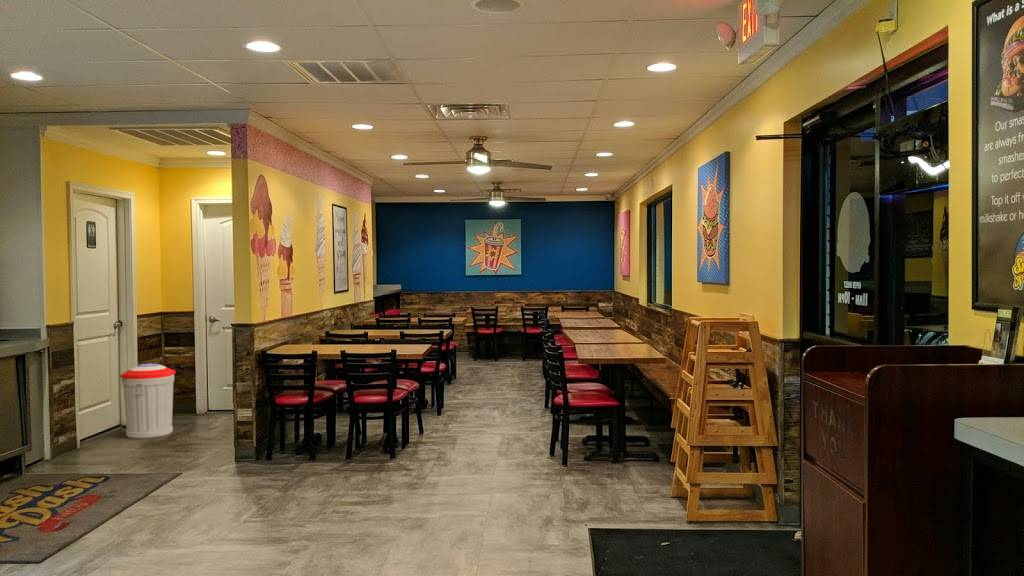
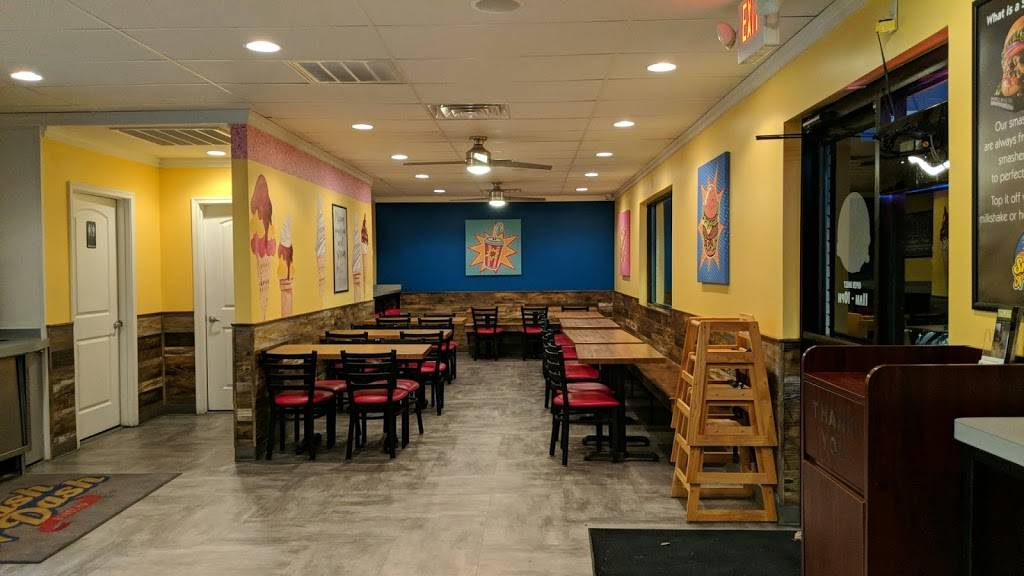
- trash can (149, 399)
